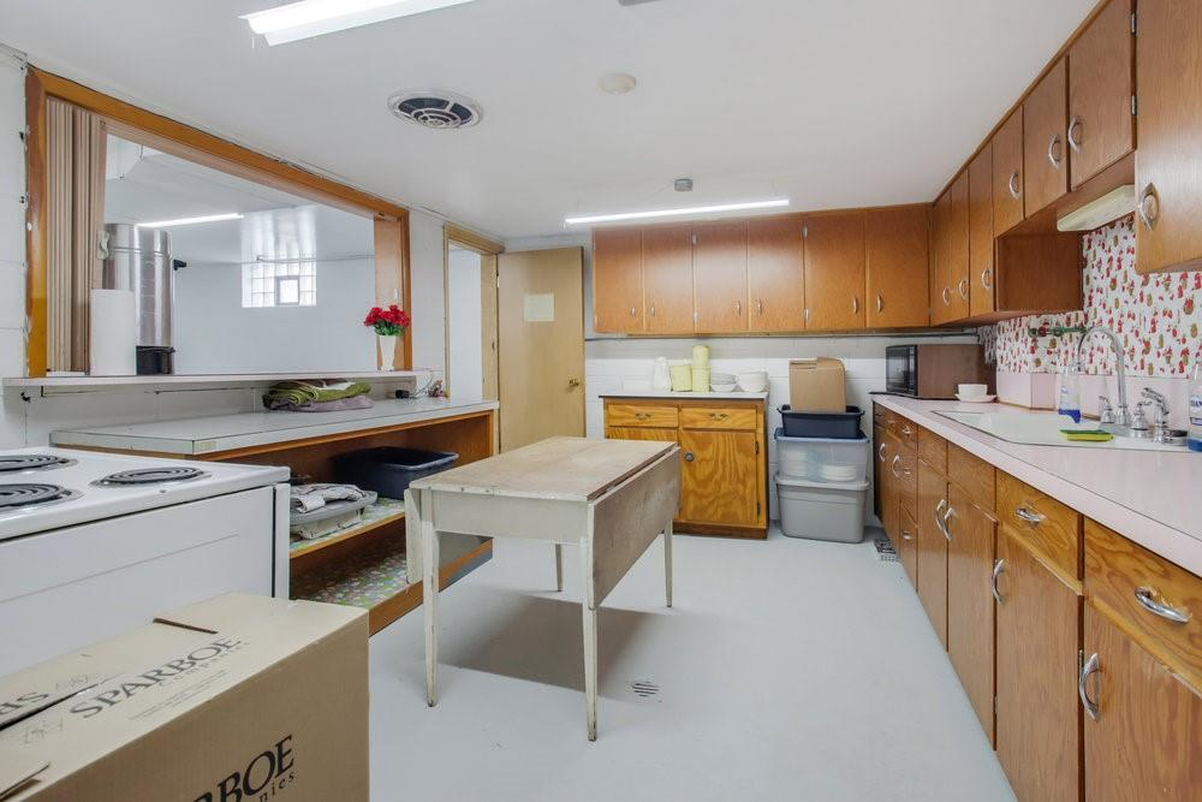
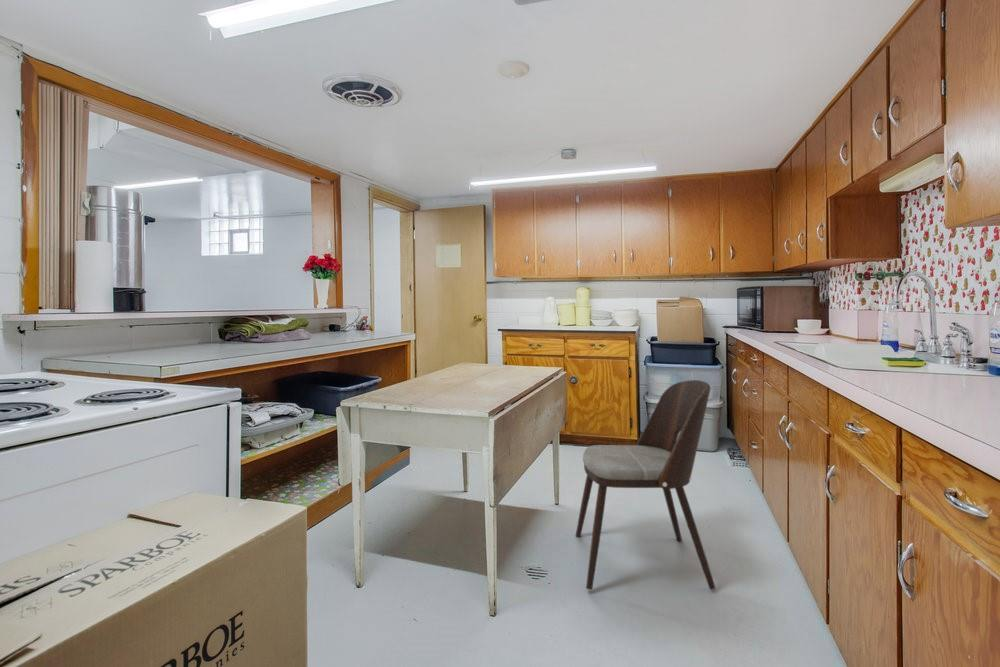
+ dining chair (641, 471)
